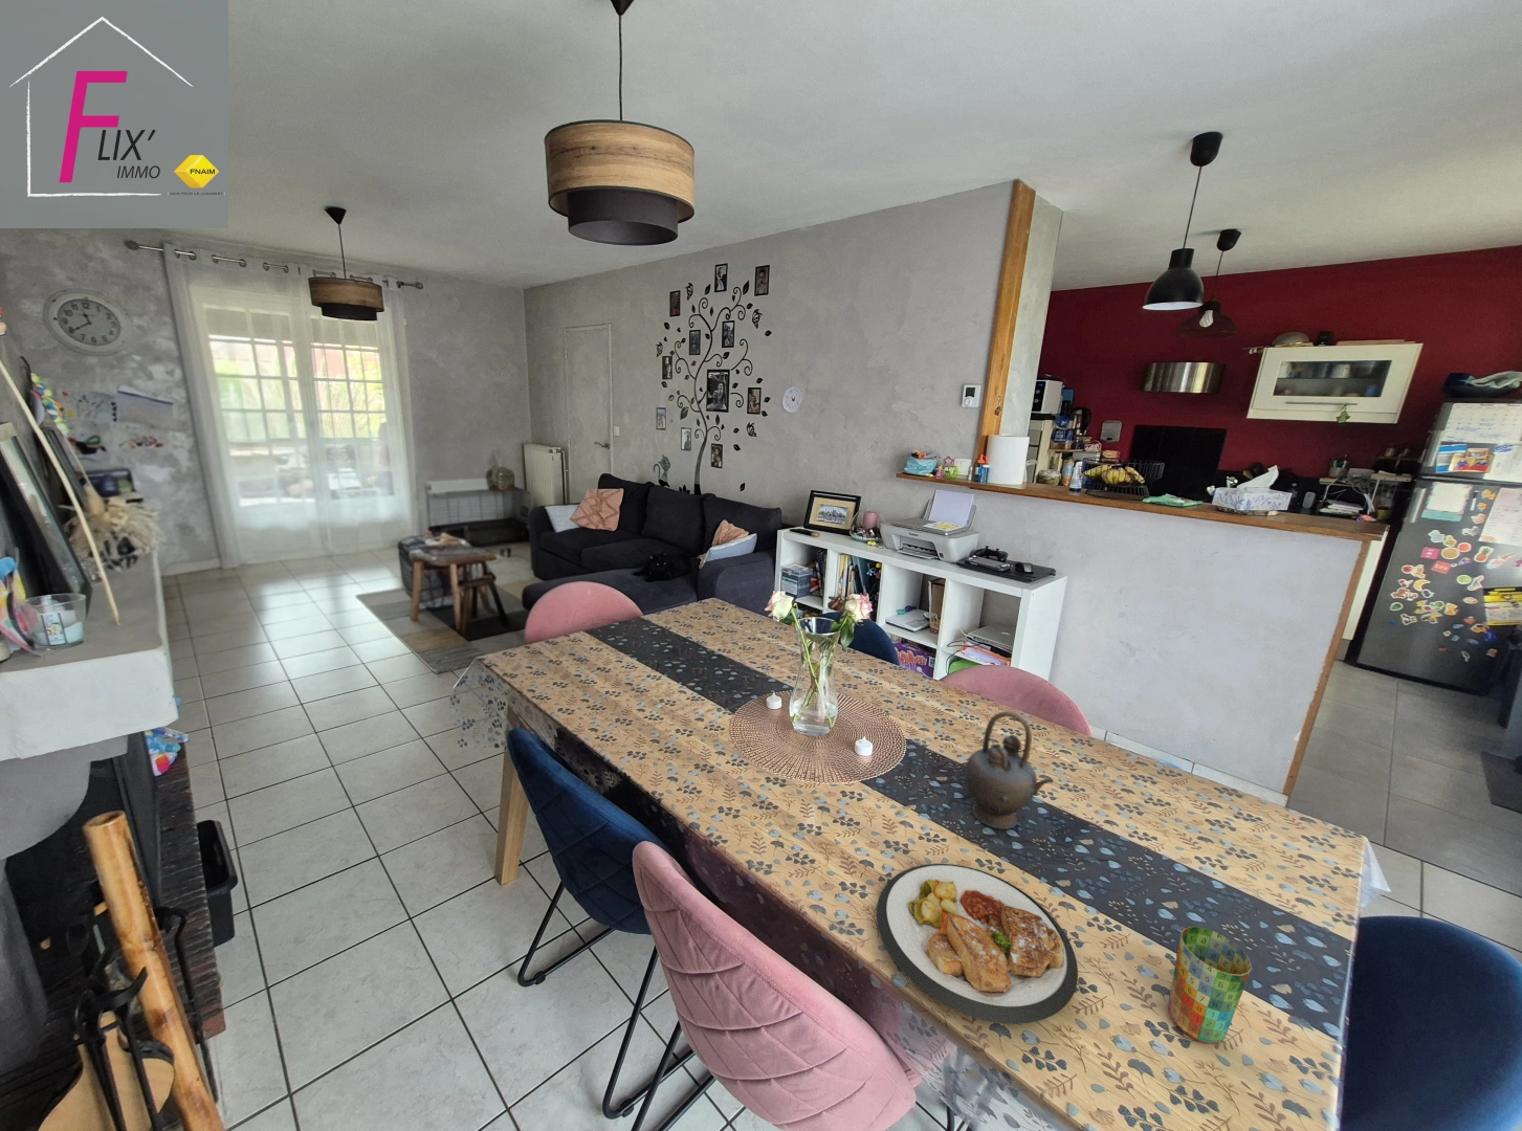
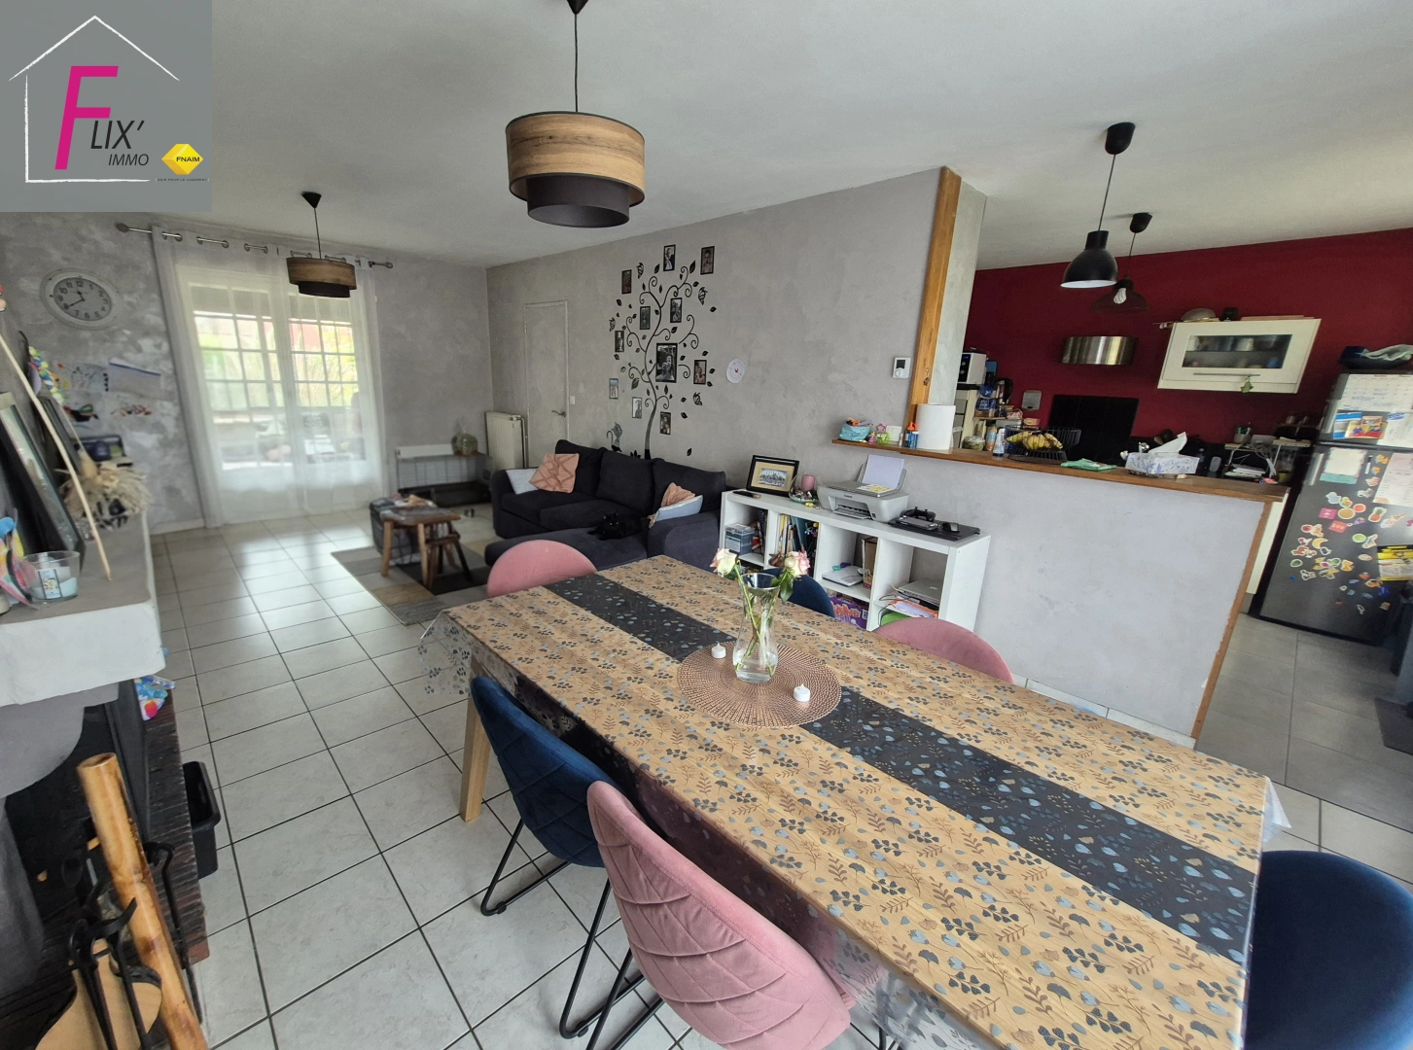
- plate (972, 927)
- teapot (1009, 770)
- cup (1205, 987)
